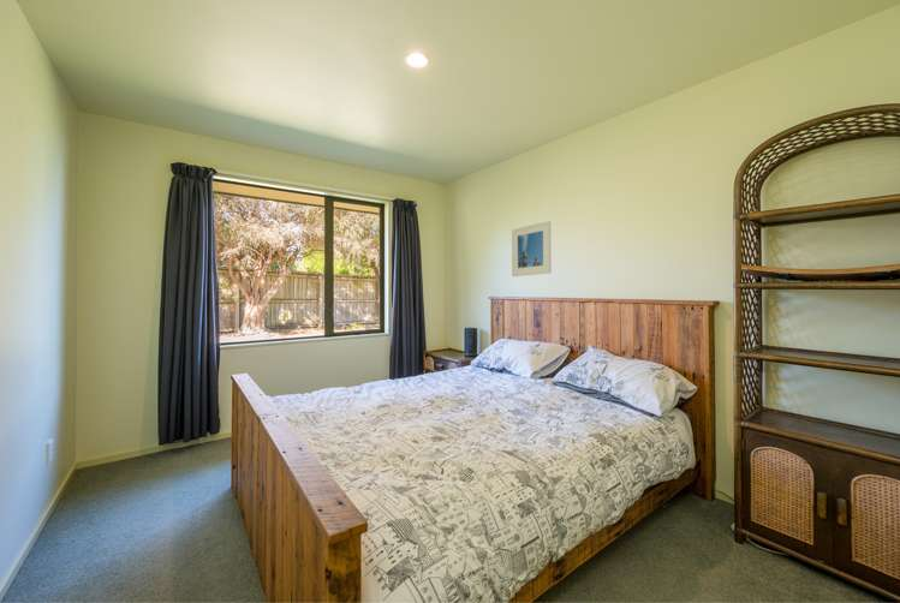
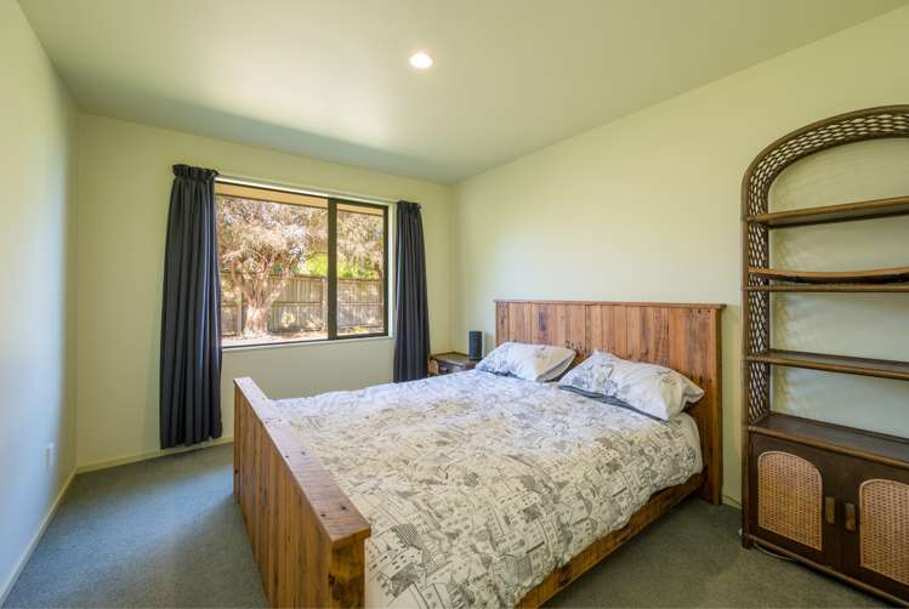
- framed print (530, 250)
